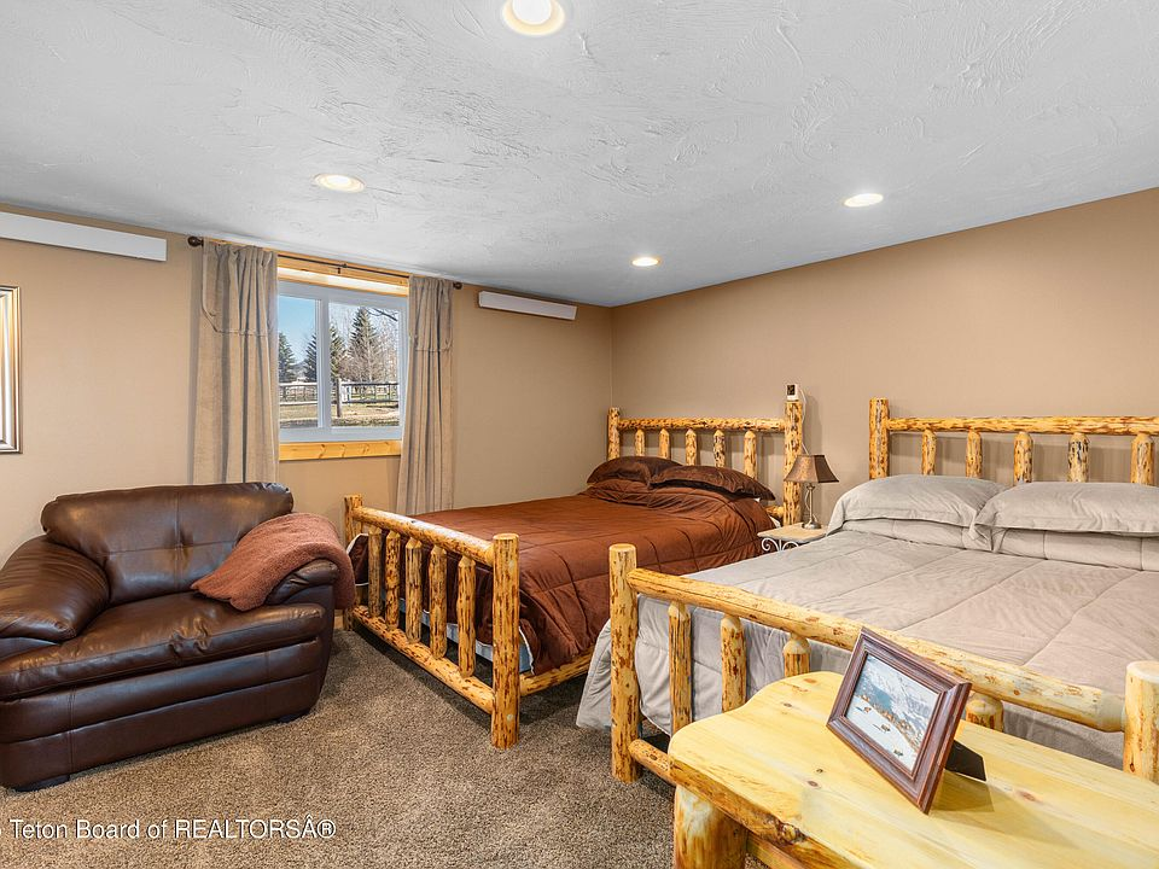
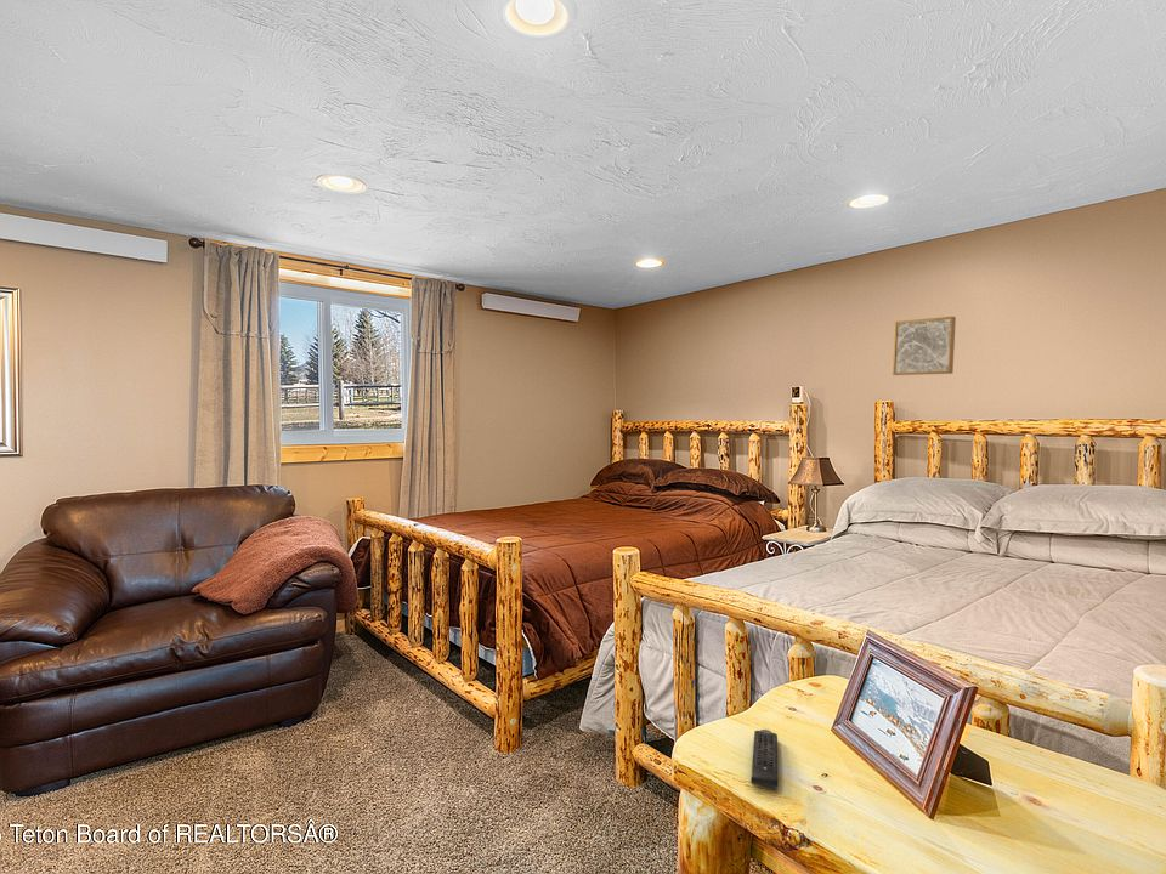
+ wall art (922, 346)
+ remote control (764, 754)
